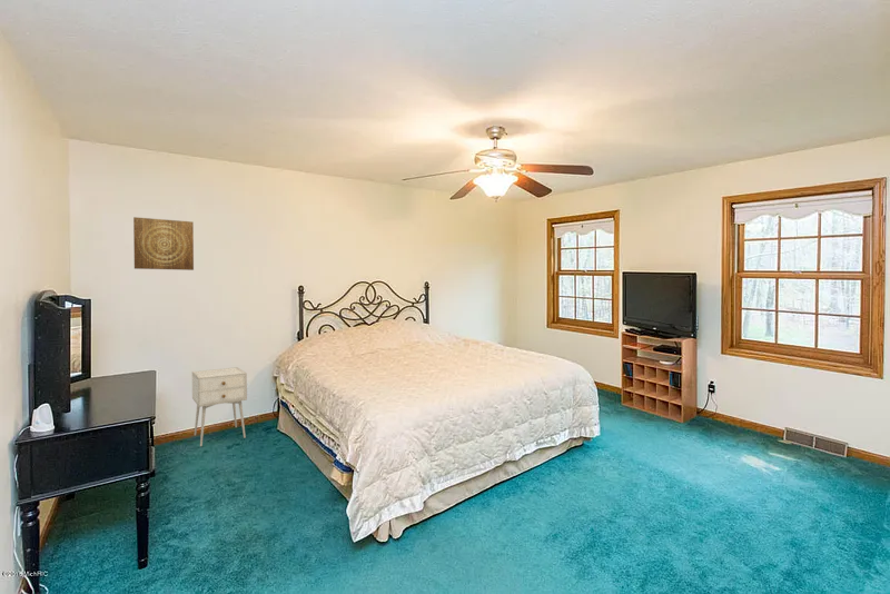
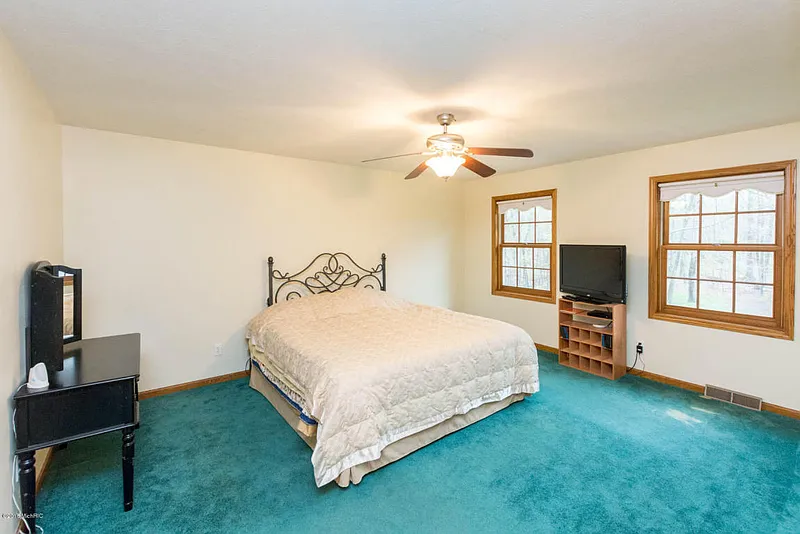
- nightstand (219, 403)
- wall art (164, 244)
